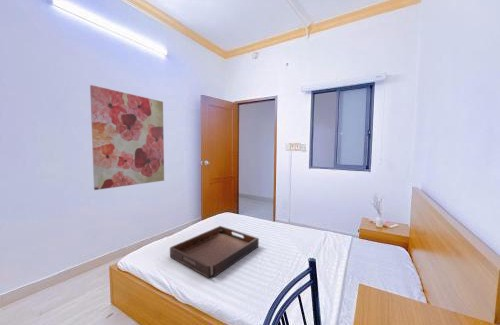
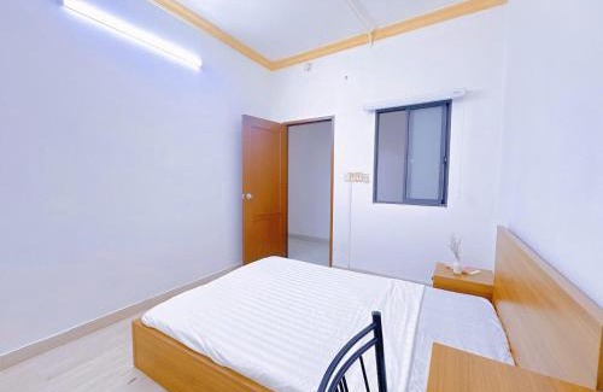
- wall art (132, 140)
- serving tray (216, 246)
